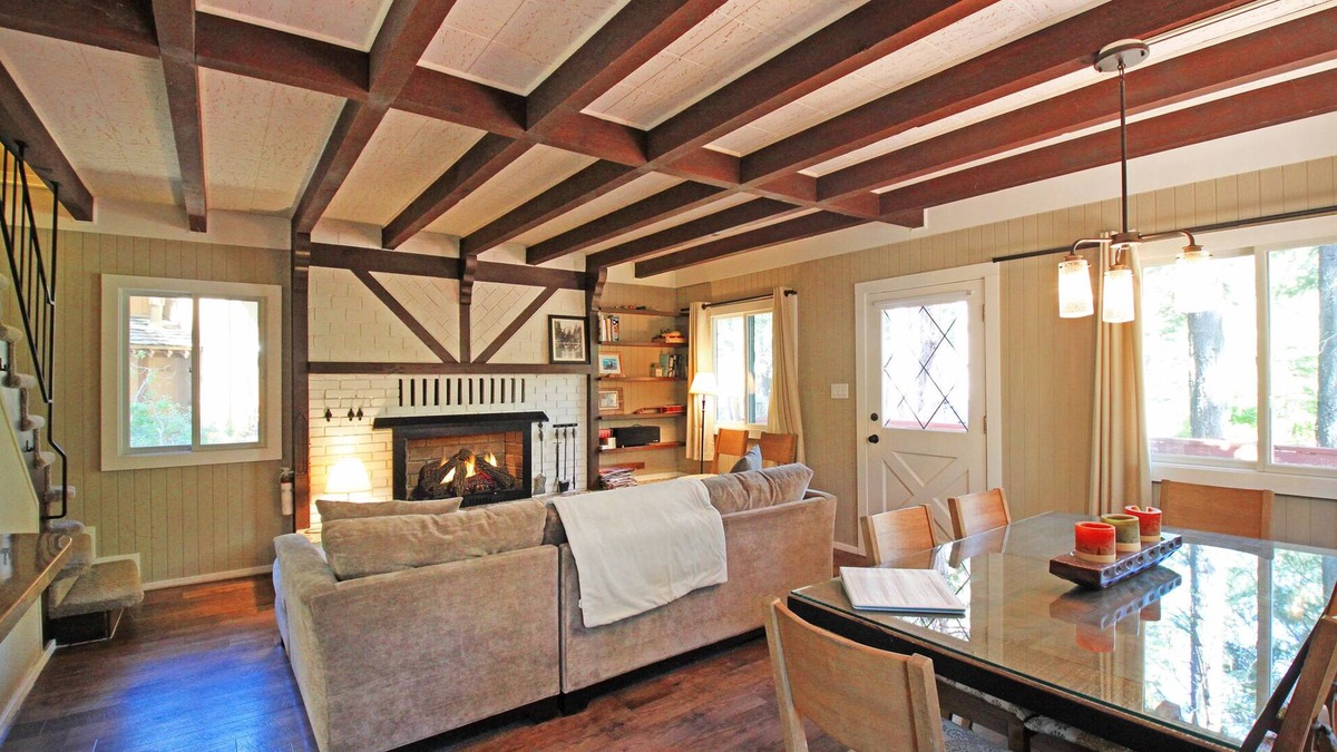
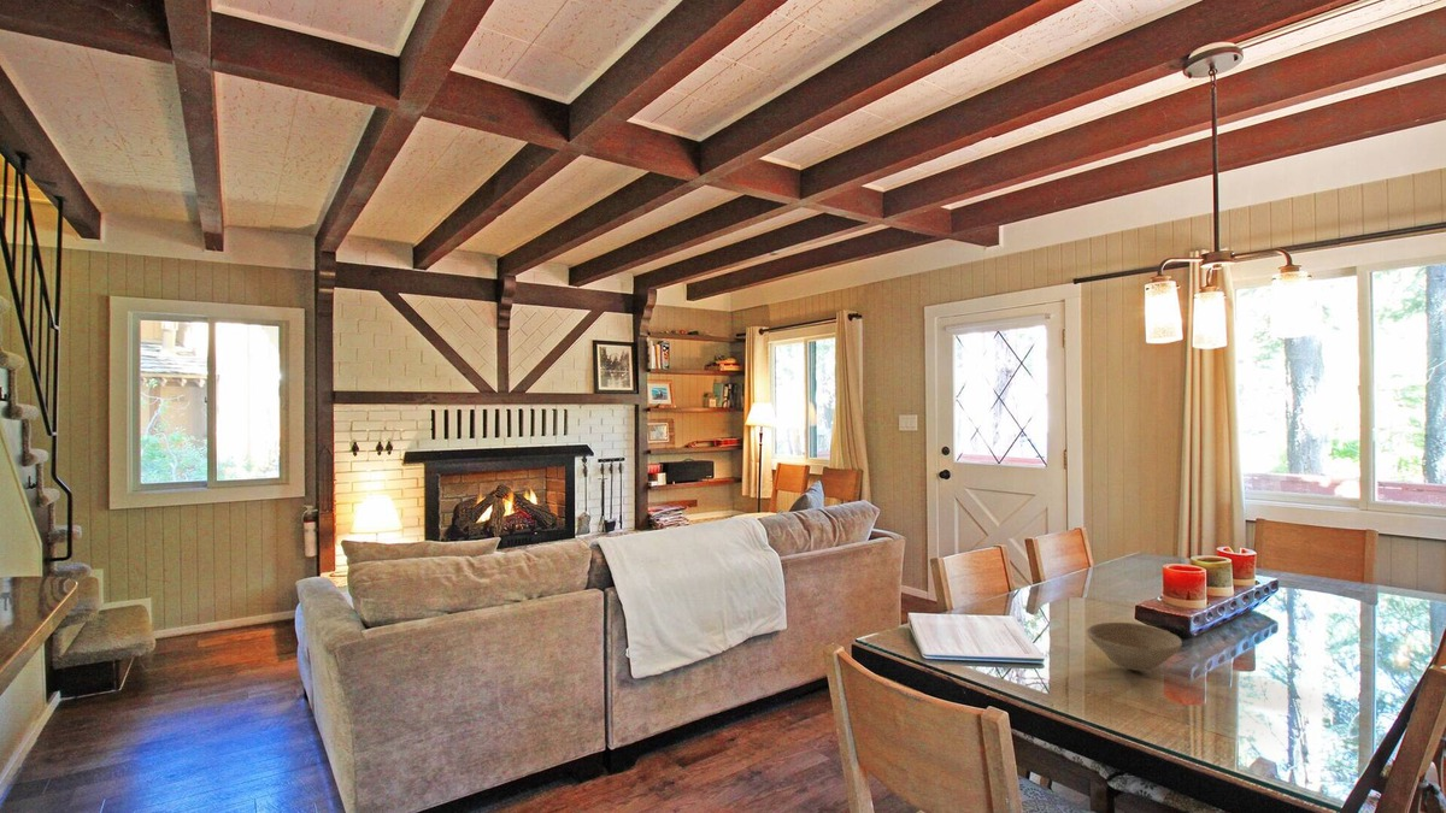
+ bowl (1133, 650)
